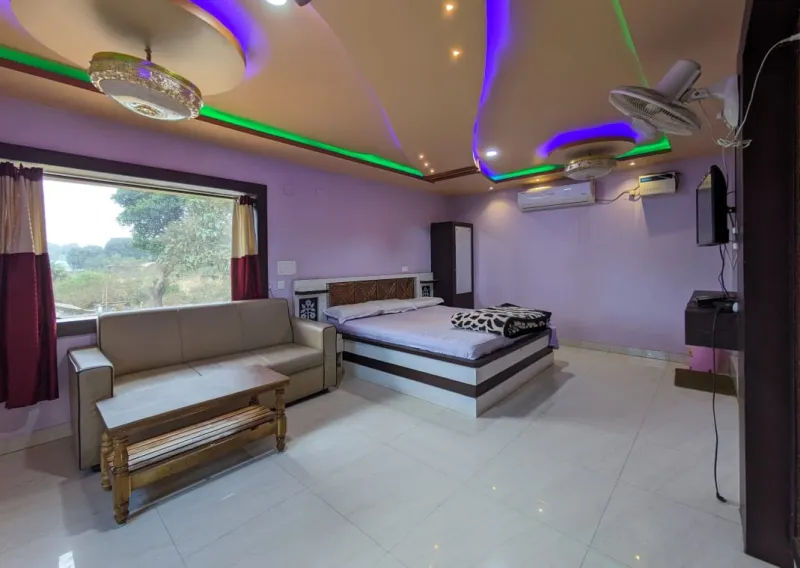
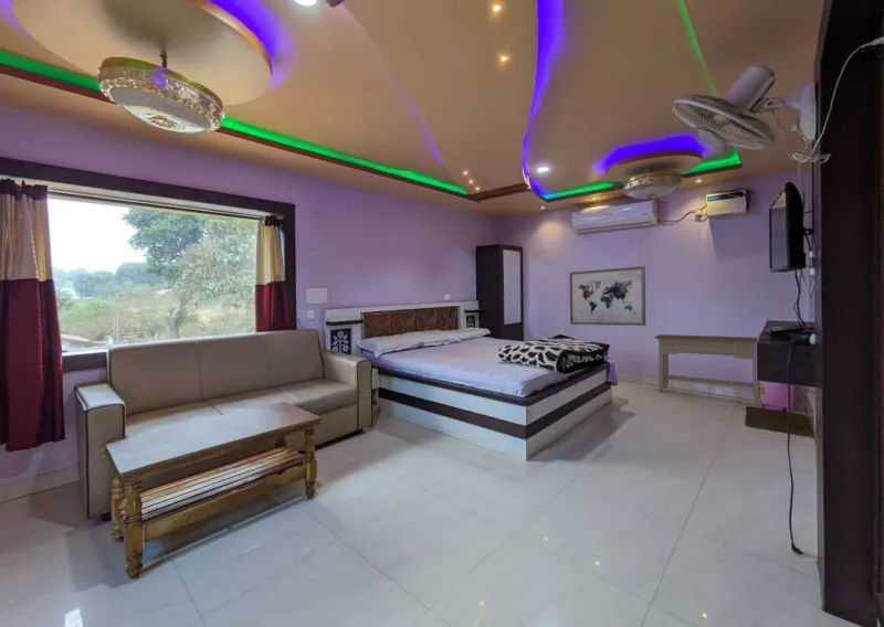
+ wall art (604, 297)
+ console table (706, 379)
